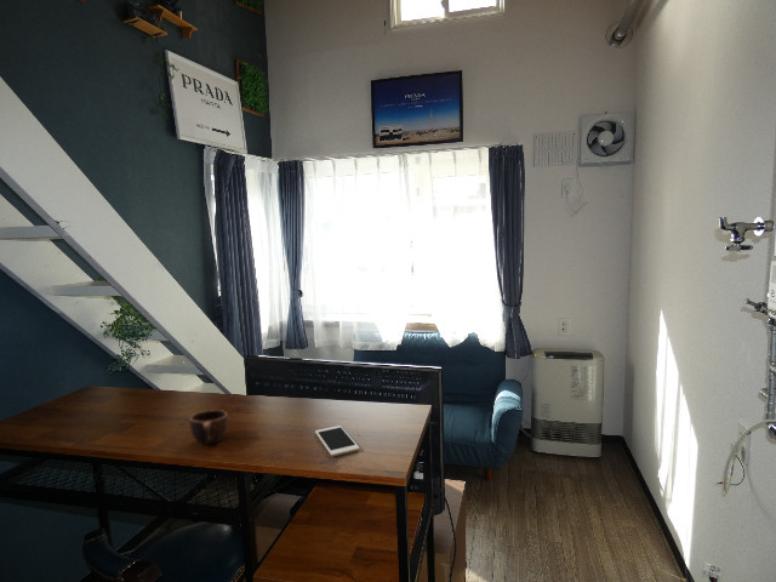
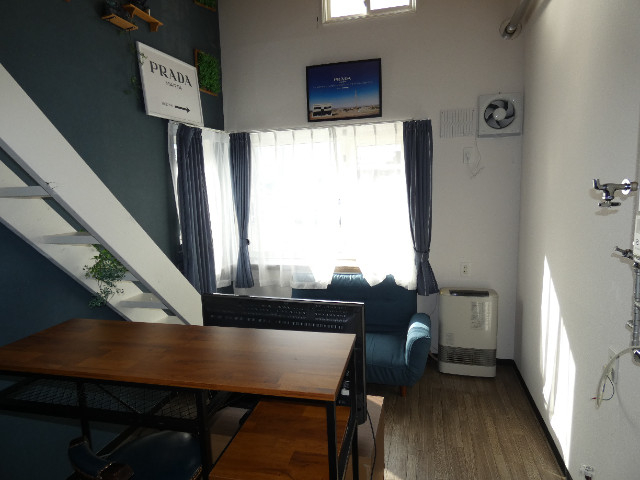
- mug (211, 428)
- cell phone (336, 439)
